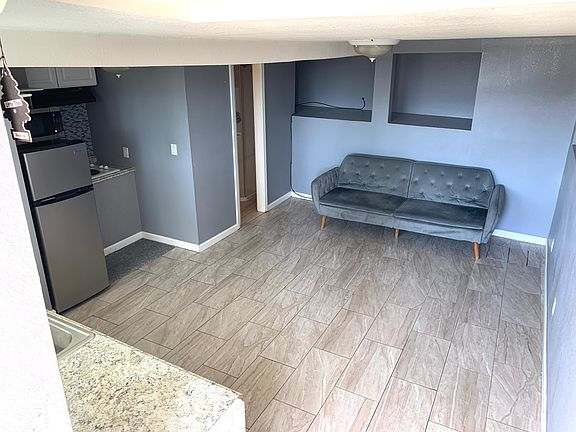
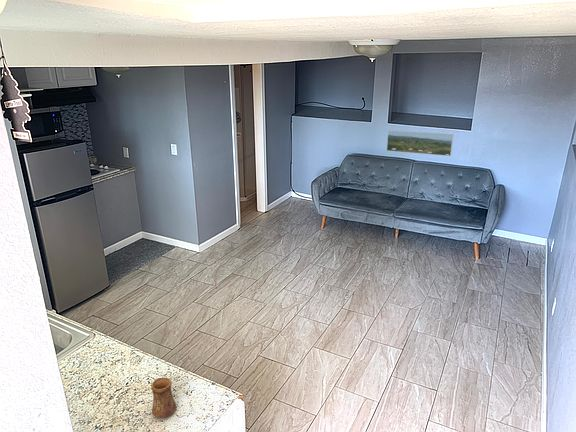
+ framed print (418, 142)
+ cup (162, 397)
